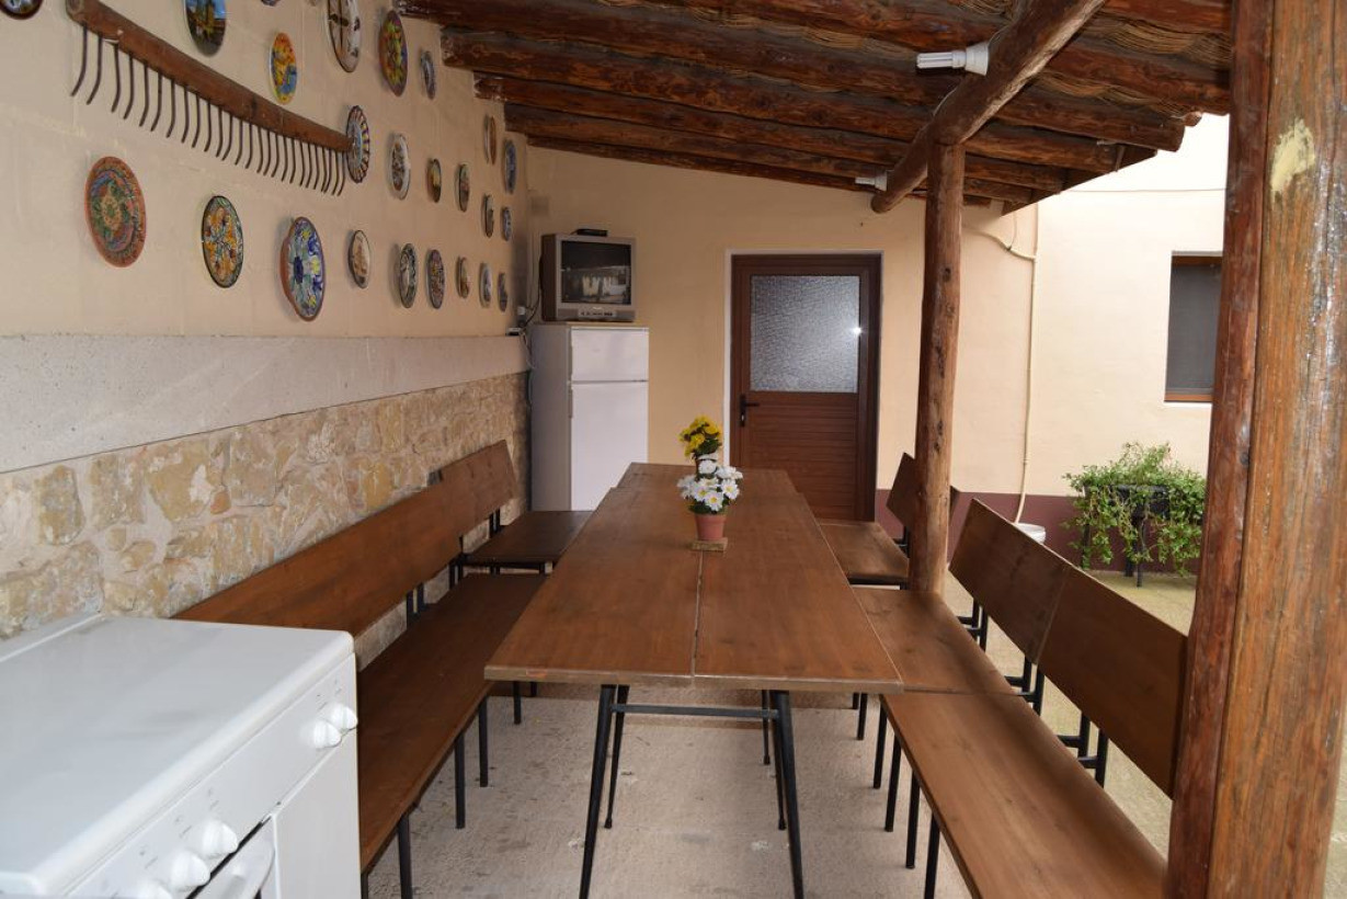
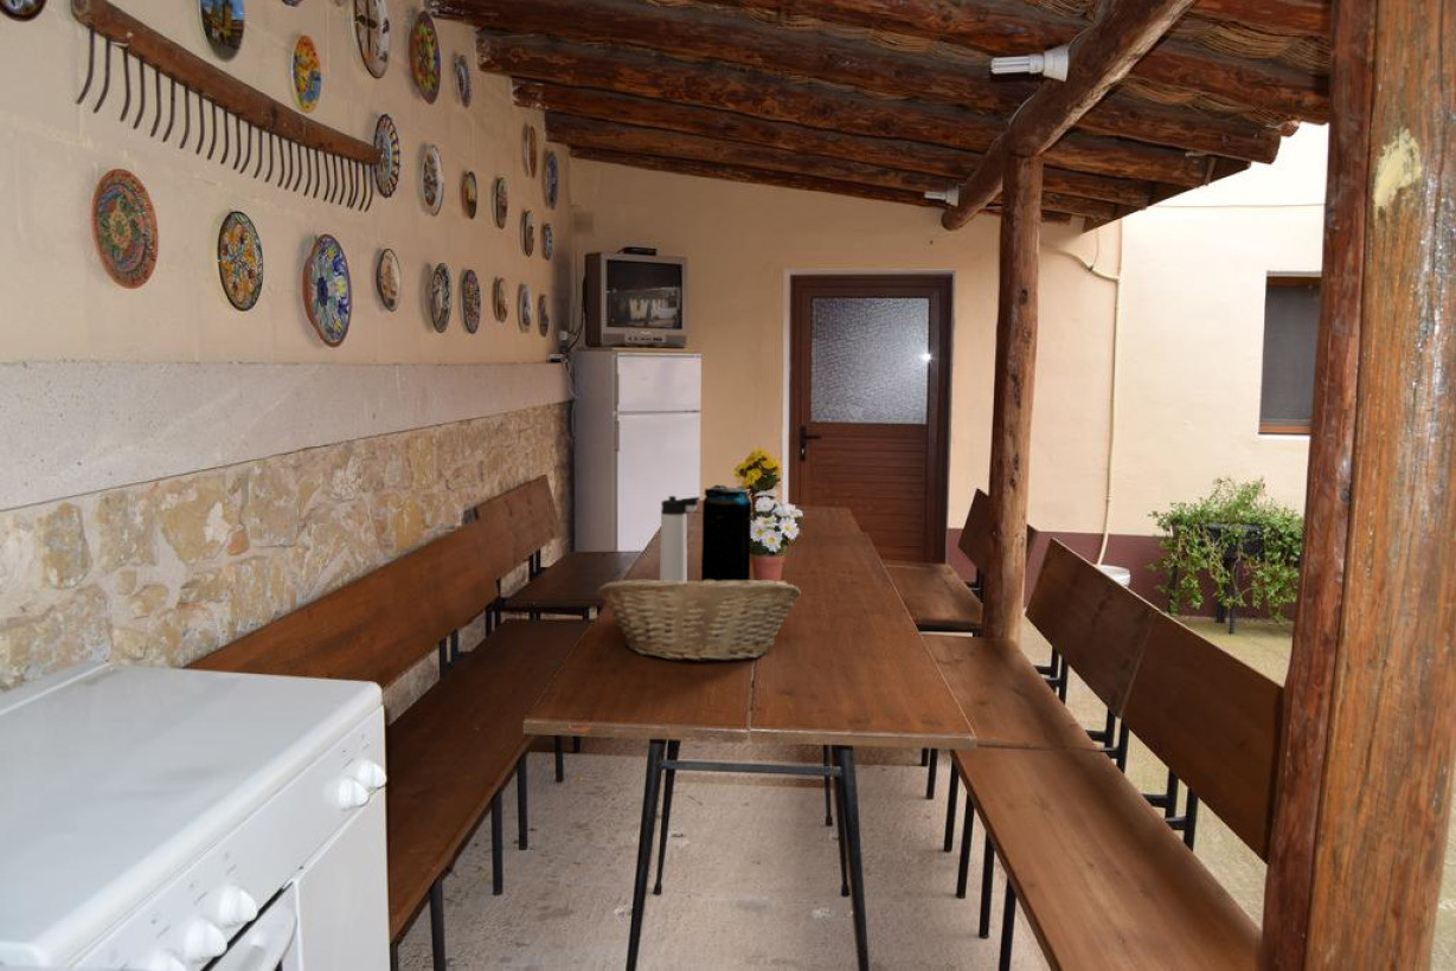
+ fruit basket (698, 607)
+ thermos bottle (679, 541)
+ beverage can (726, 545)
